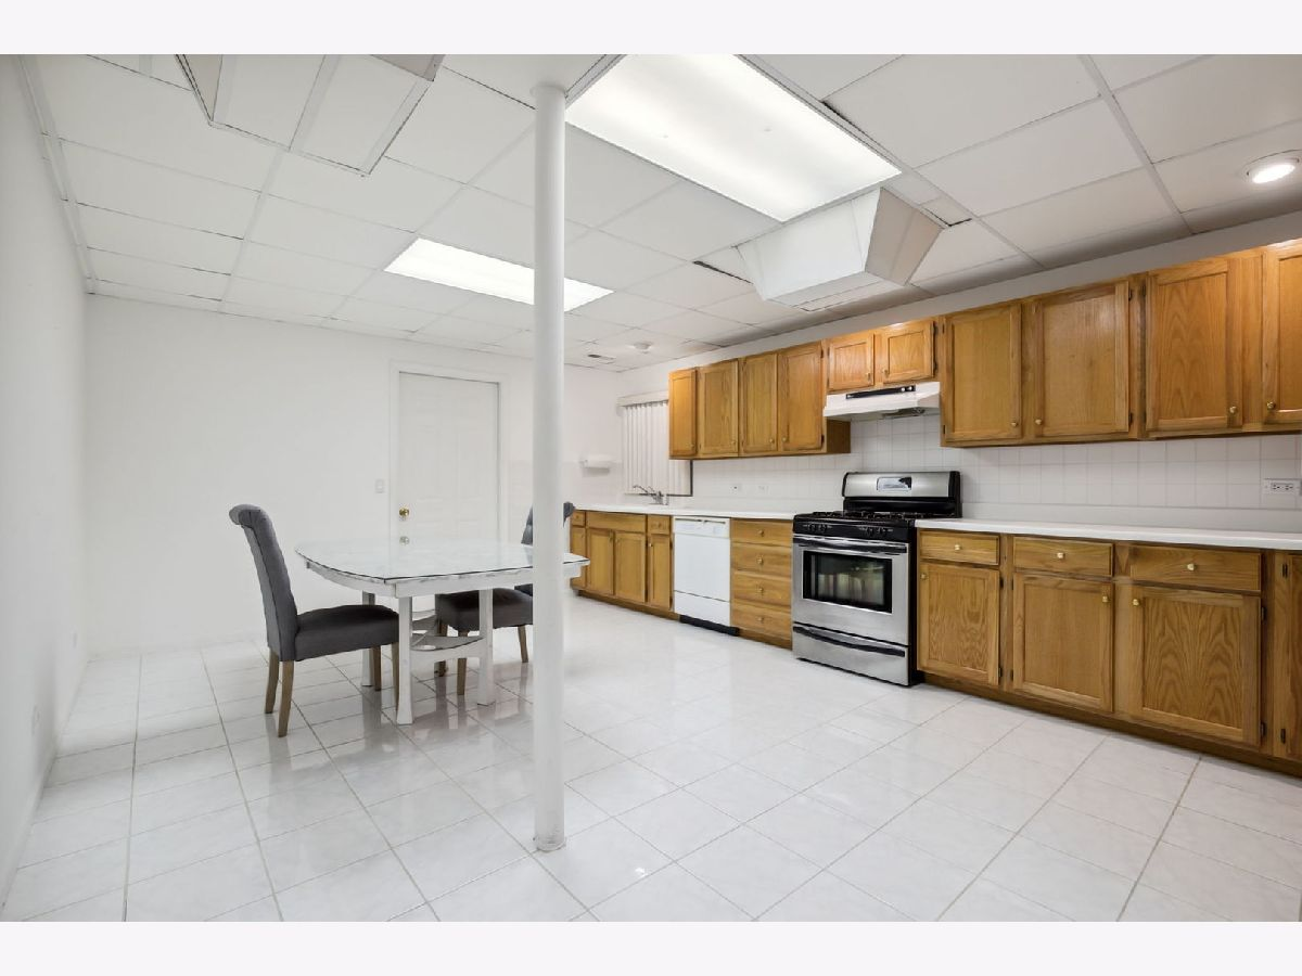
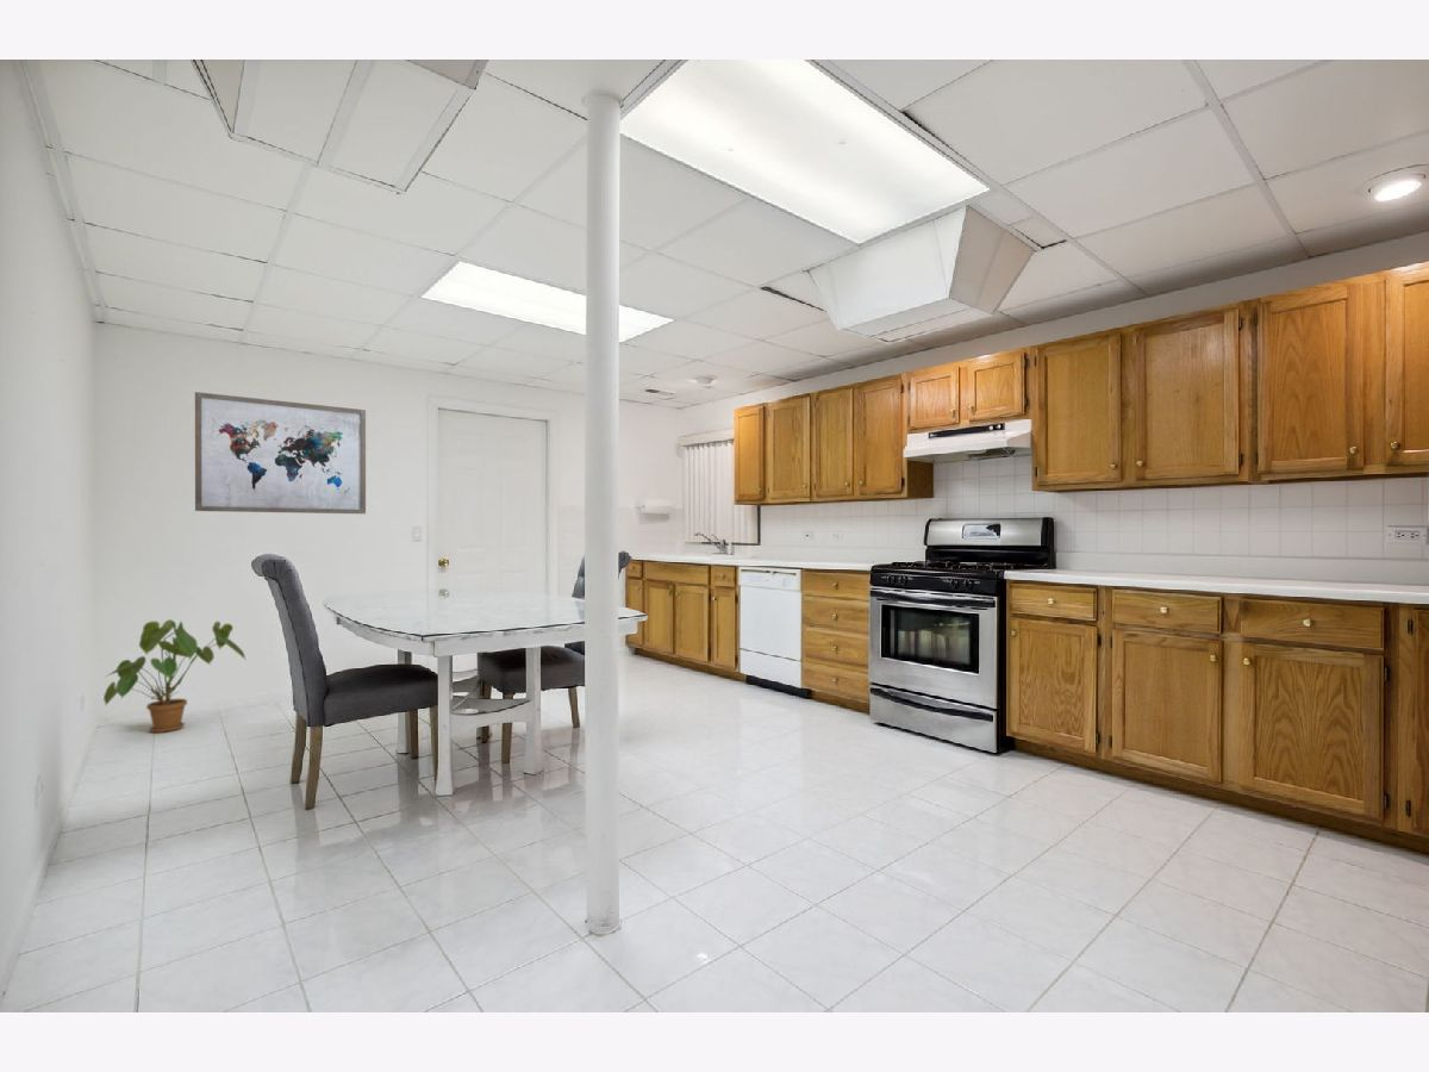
+ wall art (286, 456)
+ house plant (176, 672)
